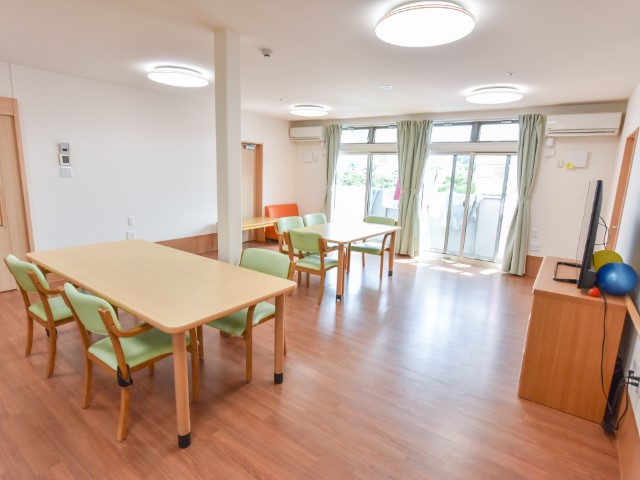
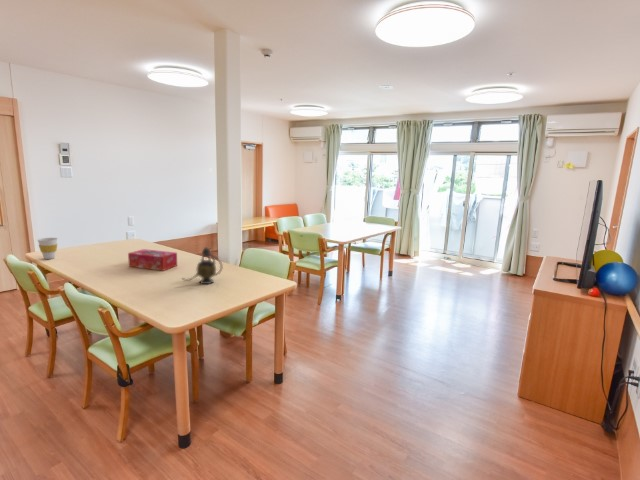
+ teapot (201, 265)
+ tissue box (153, 259)
+ cup (48, 248)
